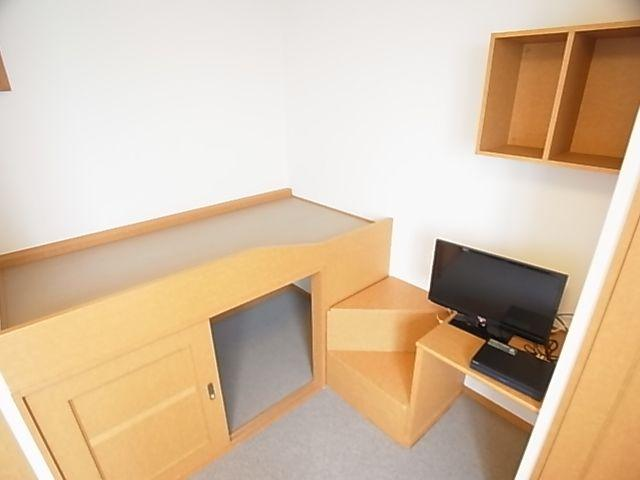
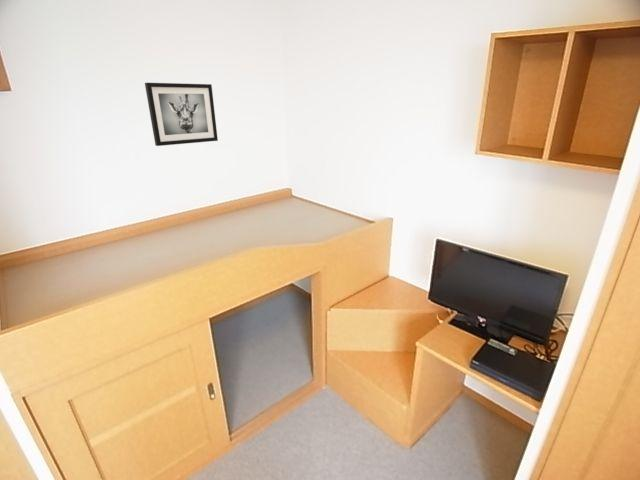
+ wall art (184, 114)
